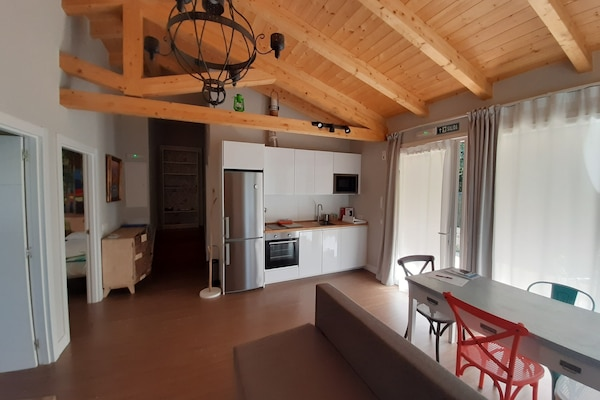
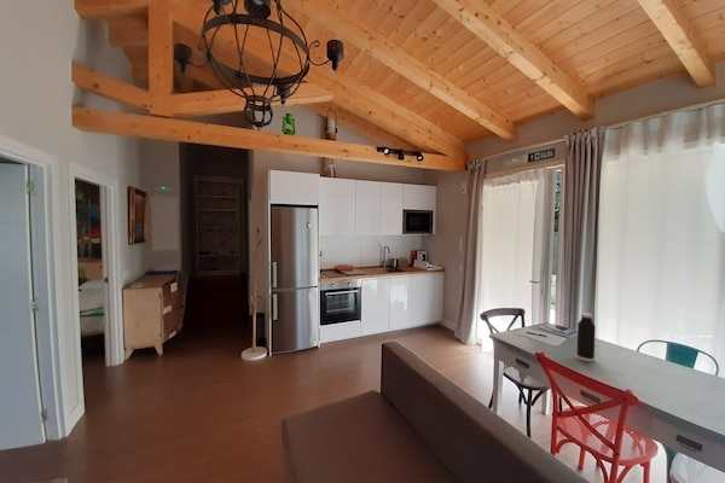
+ water bottle (586, 336)
